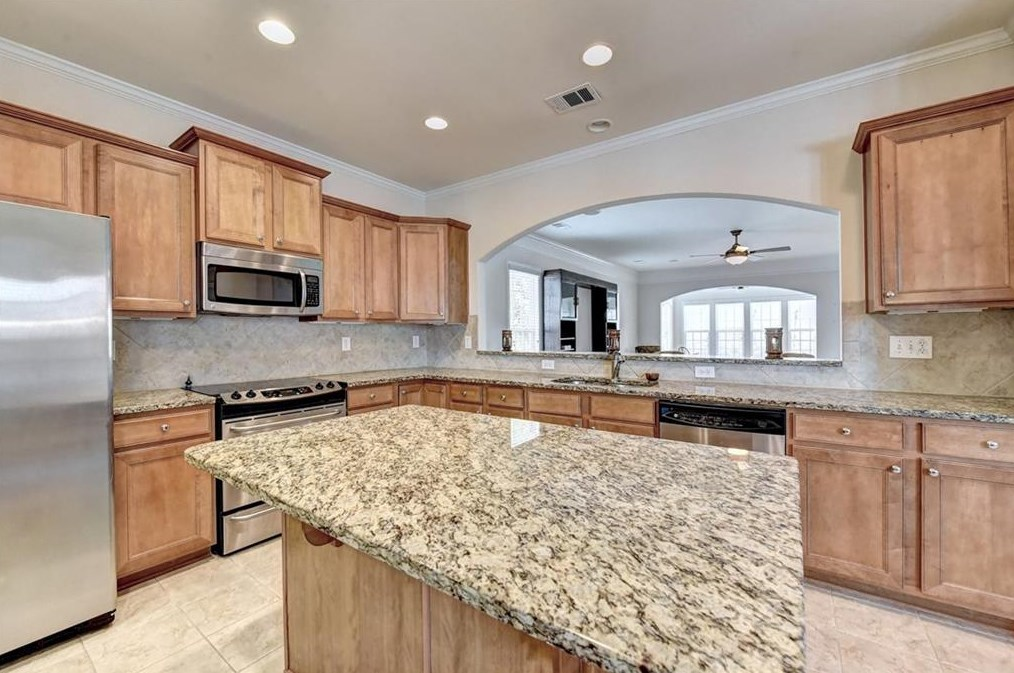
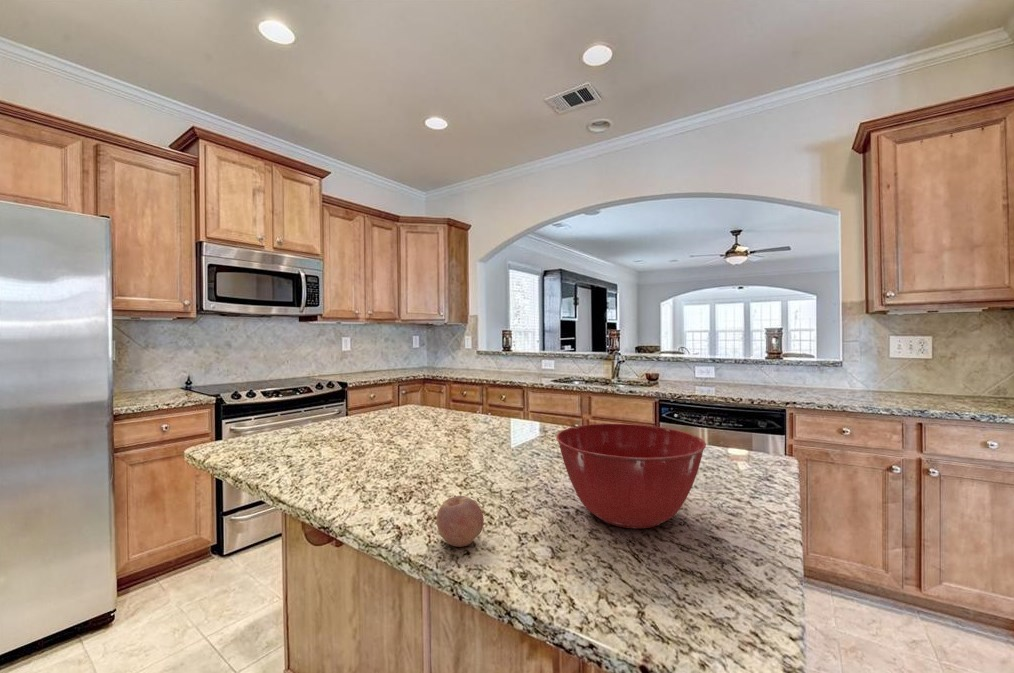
+ mixing bowl (628, 475)
+ fruit (459, 521)
